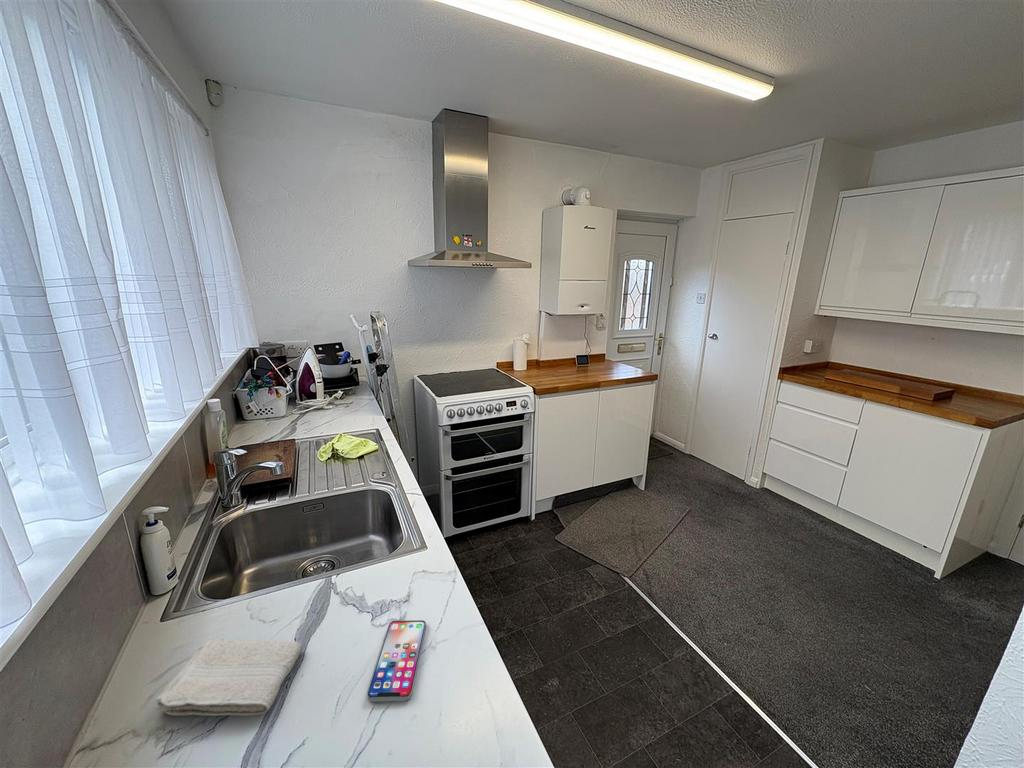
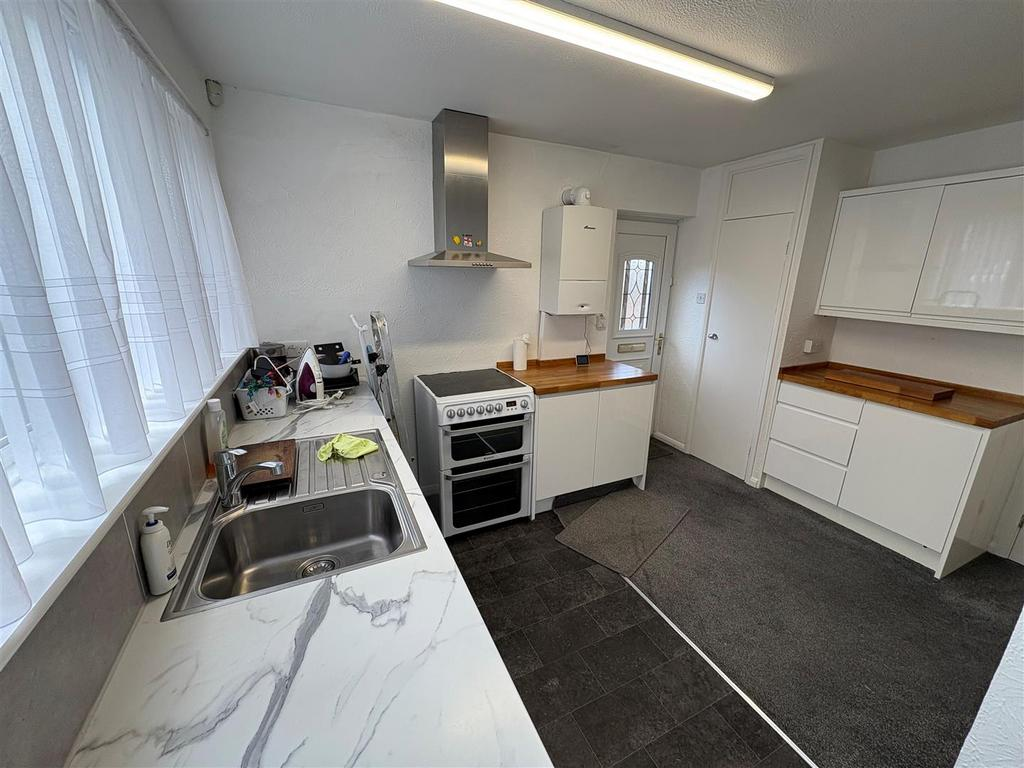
- smartphone (399, 656)
- washcloth (233, 673)
